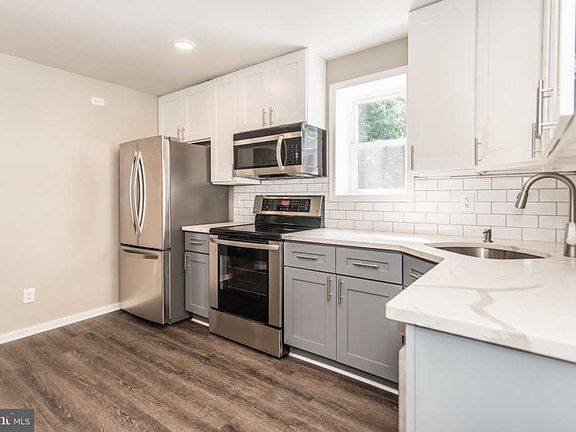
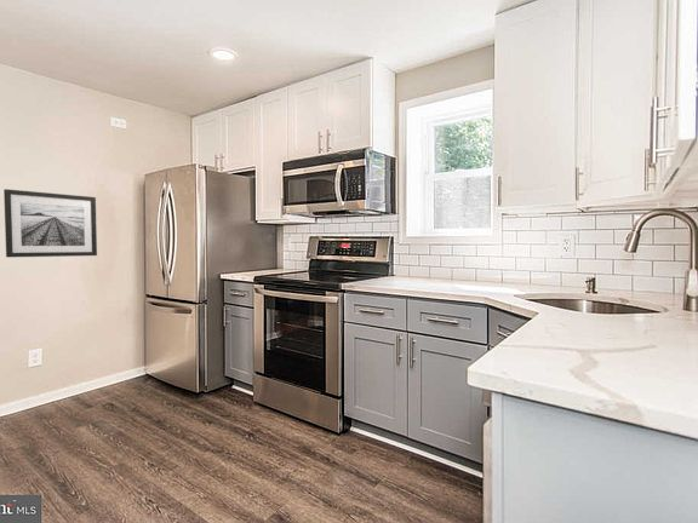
+ wall art (53, 224)
